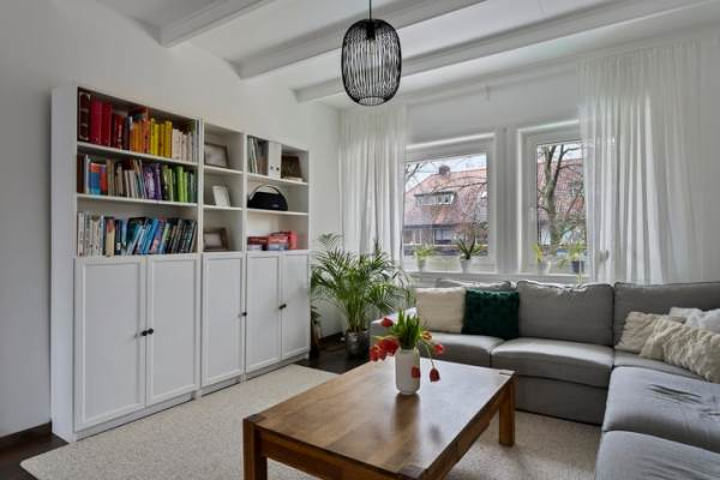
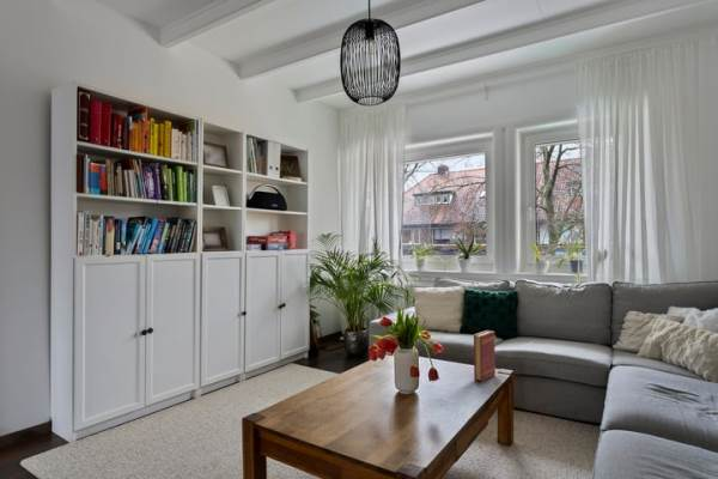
+ book (485, 354)
